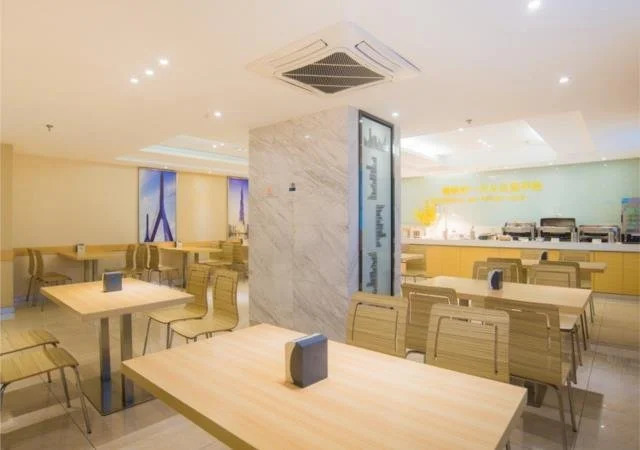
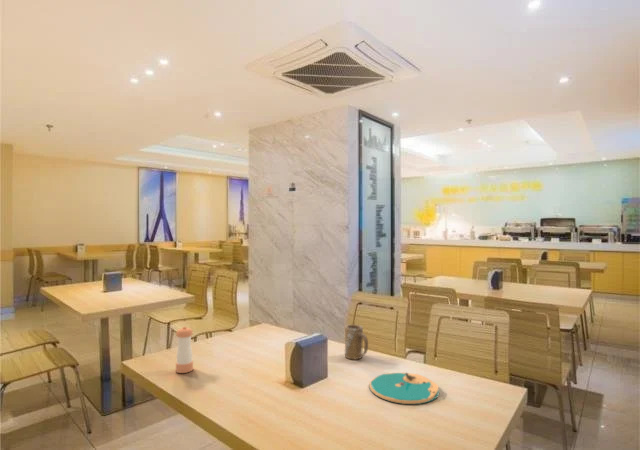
+ mug (357, 341)
+ pepper shaker (184, 348)
+ plate (403, 382)
